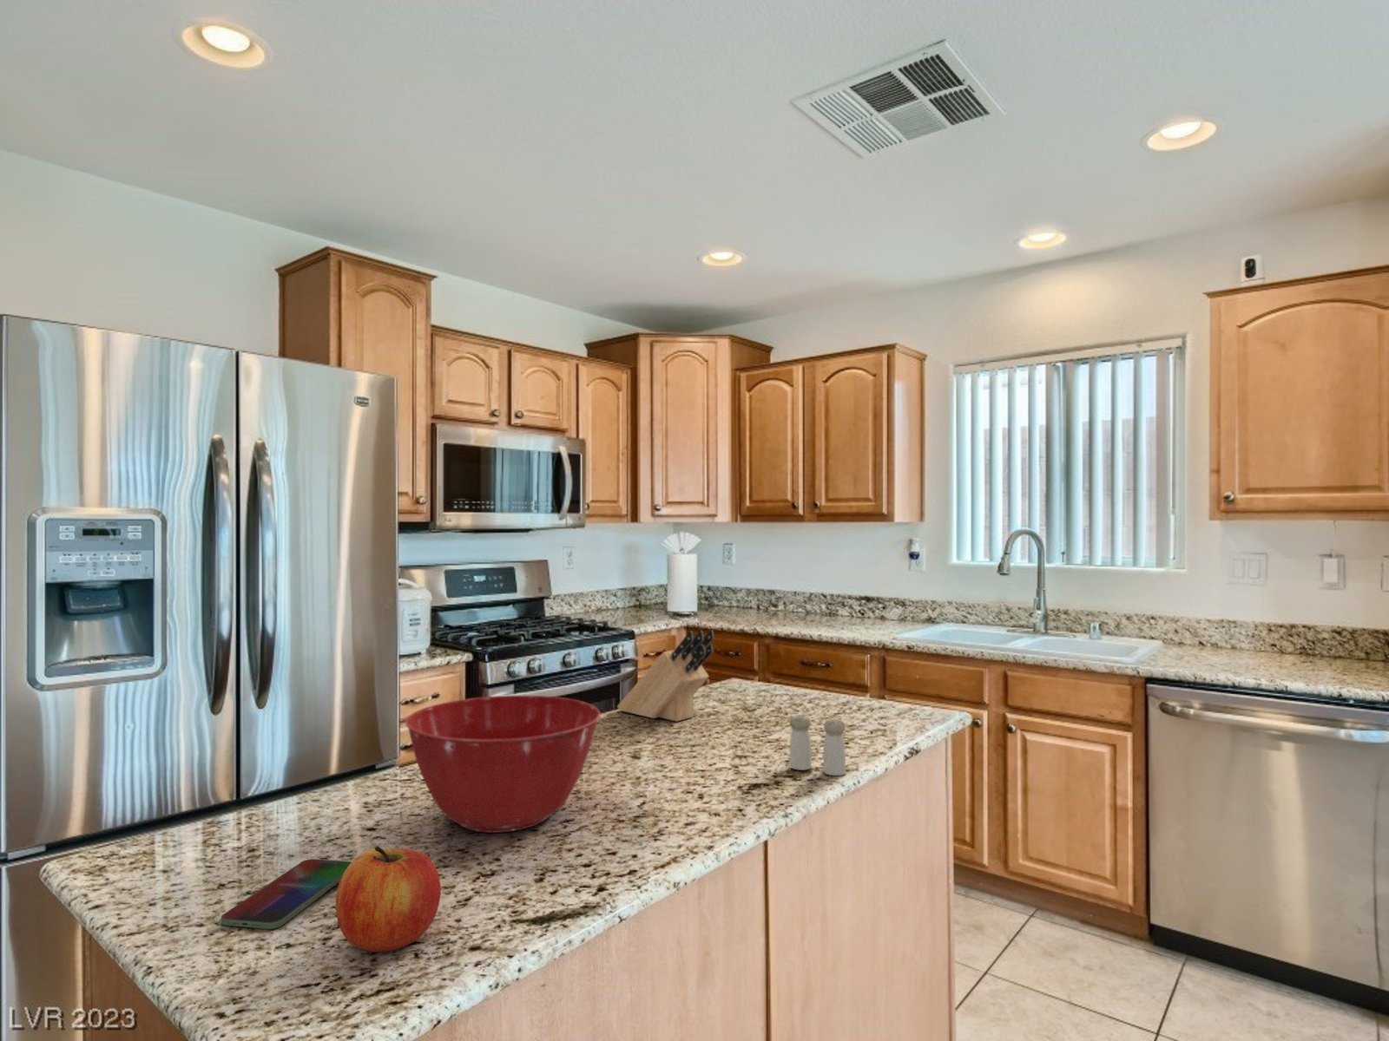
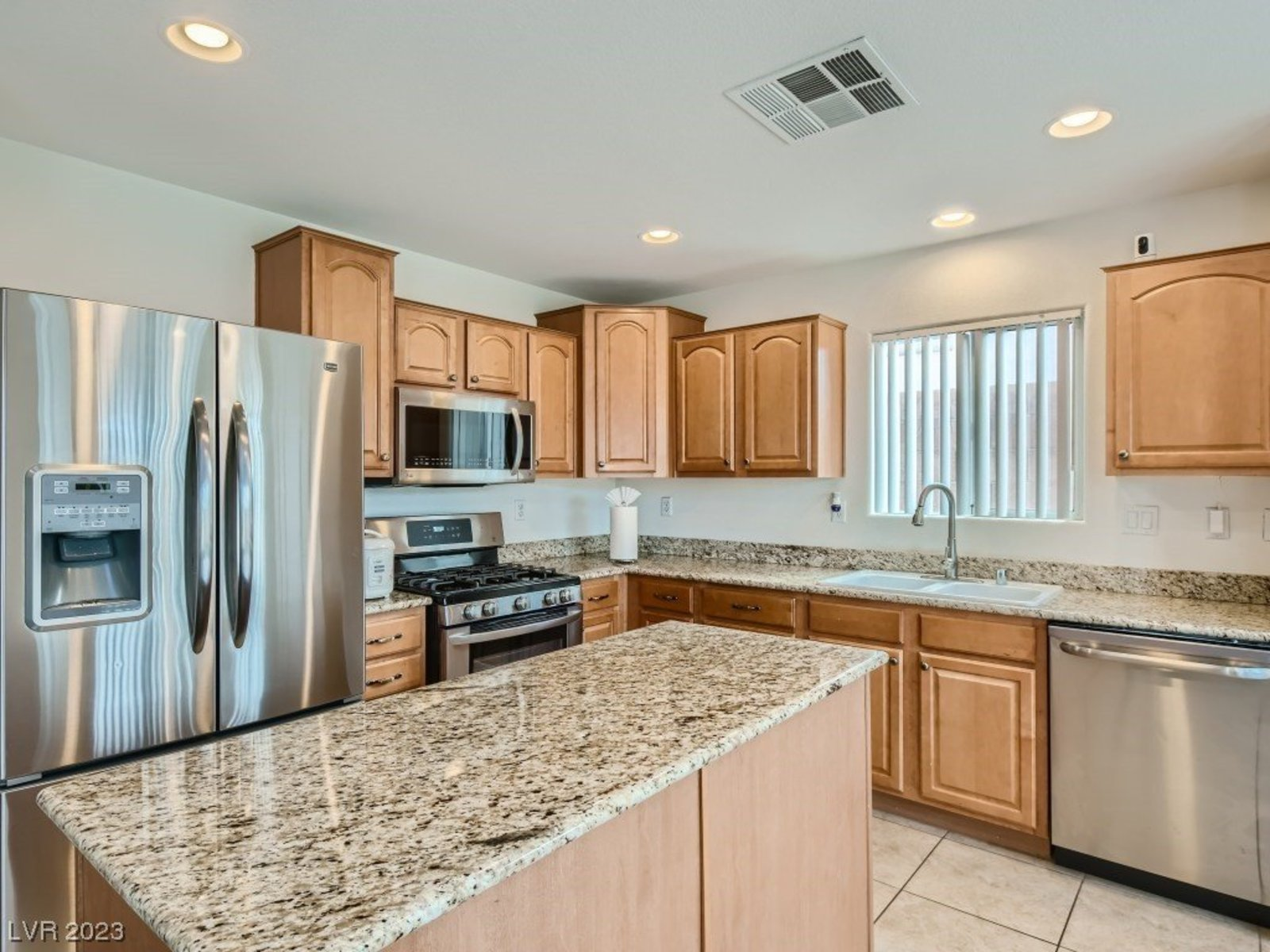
- apple (389, 892)
- smartphone (292, 891)
- salt and pepper shaker (810, 744)
- mixing bowl (505, 764)
- knife block (667, 670)
